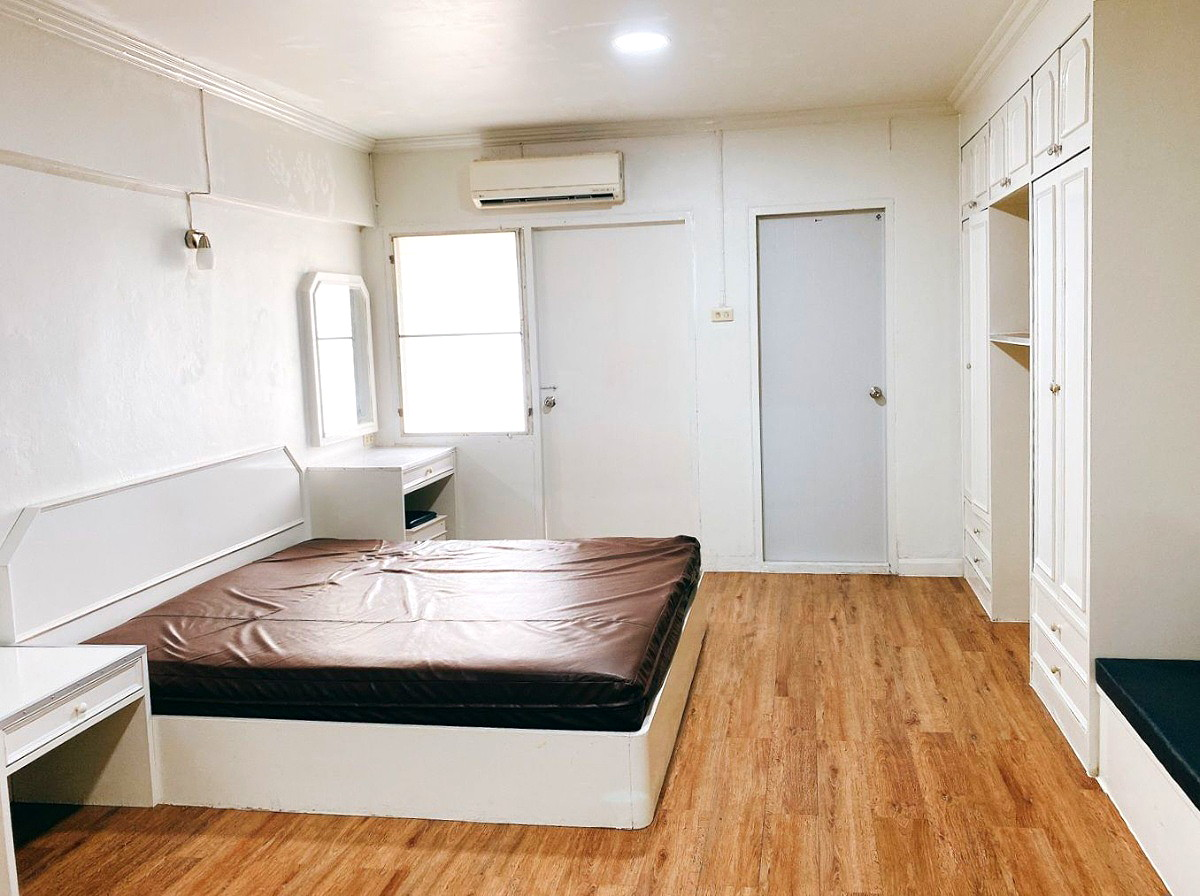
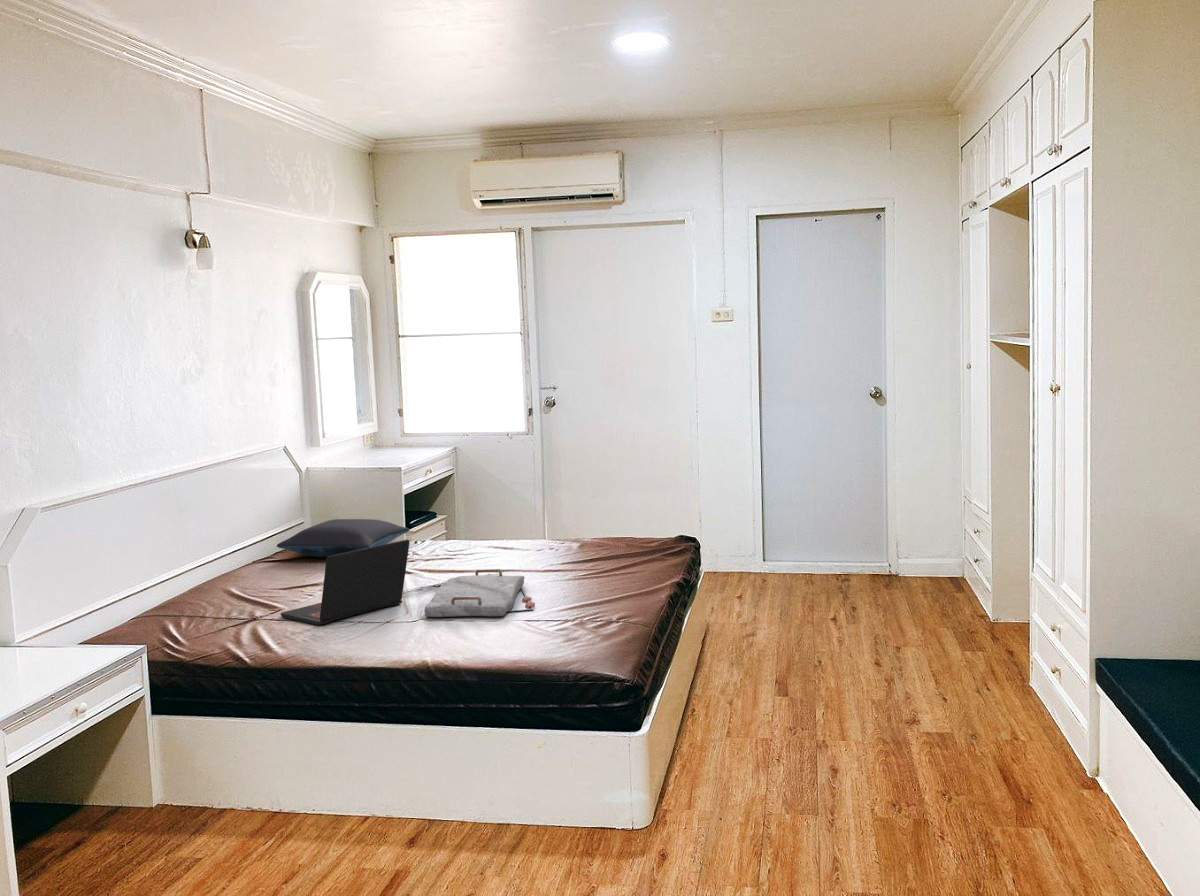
+ pillow (344, 537)
+ serving tray (487, 592)
+ laptop (345, 577)
